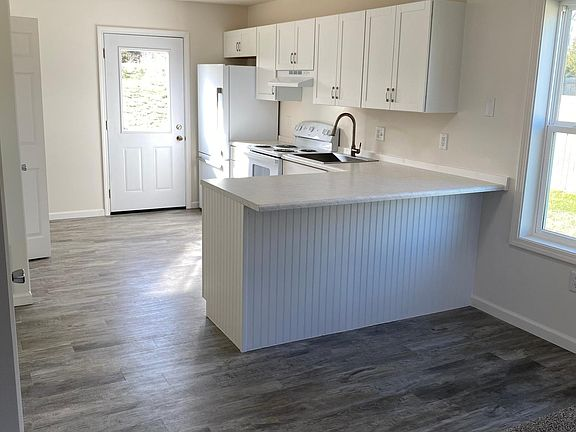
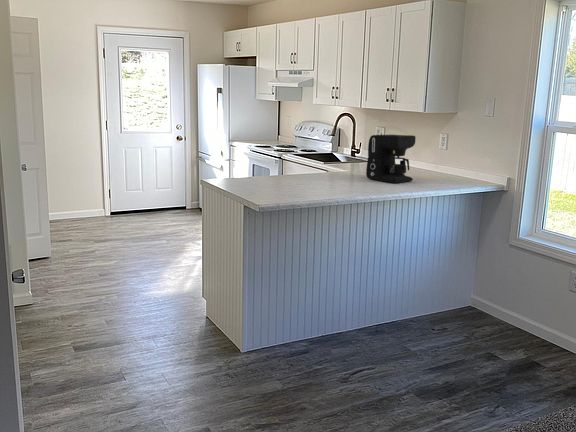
+ coffee maker (391, 157)
